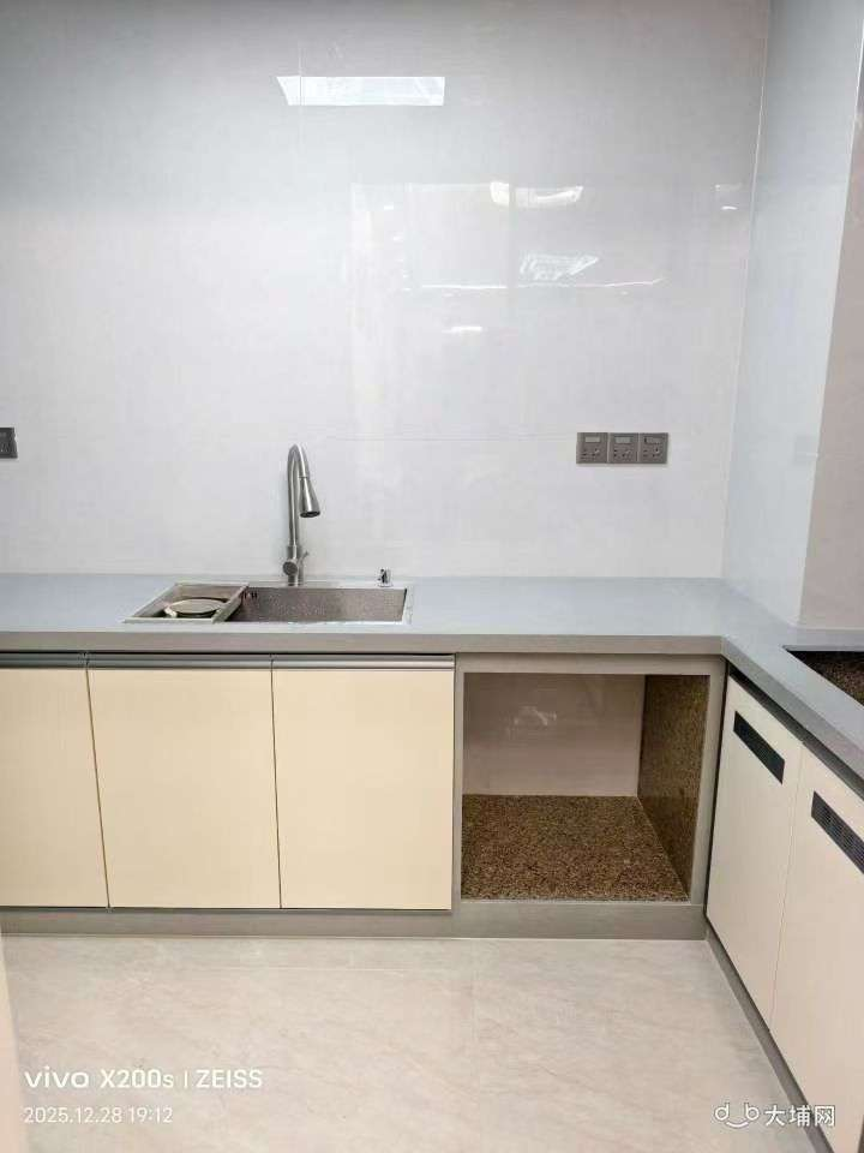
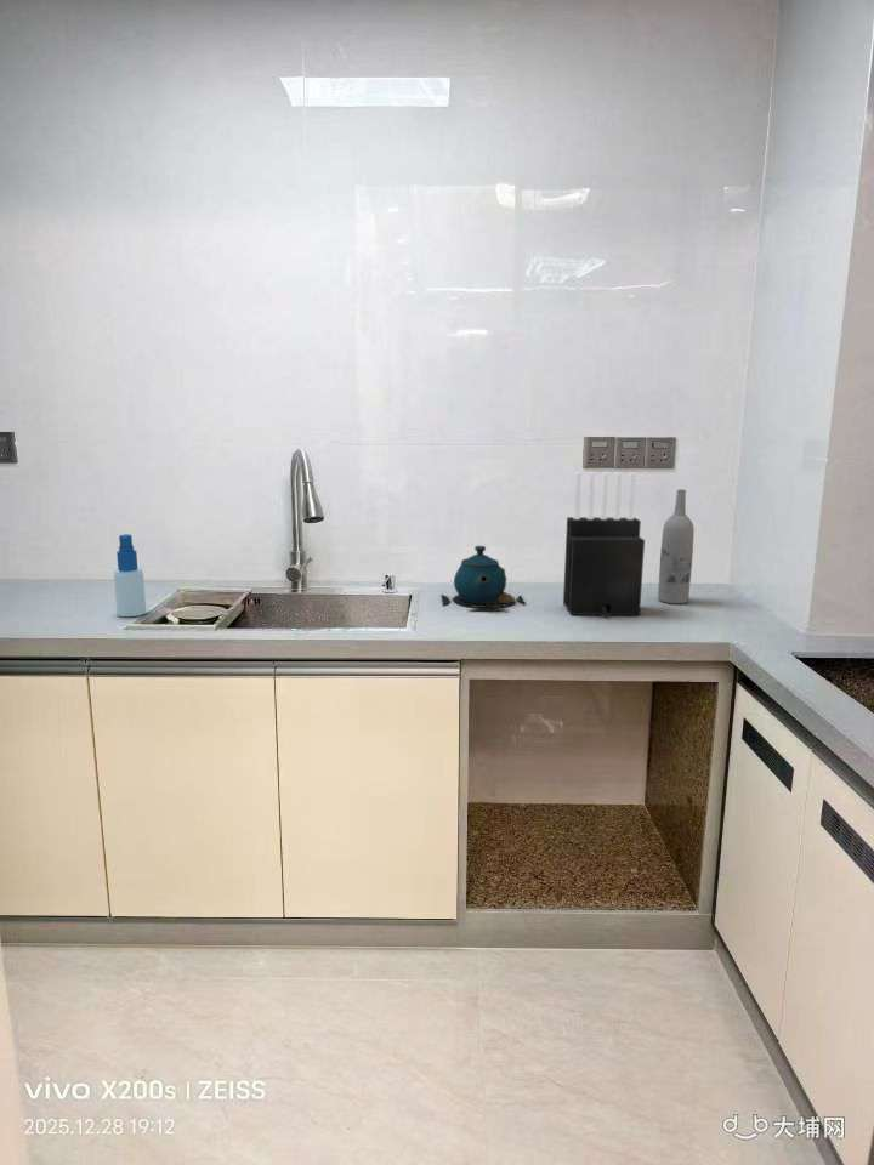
+ knife block (605, 544)
+ spray bottle (127, 574)
+ wine bottle (676, 545)
+ teapot (482, 573)
